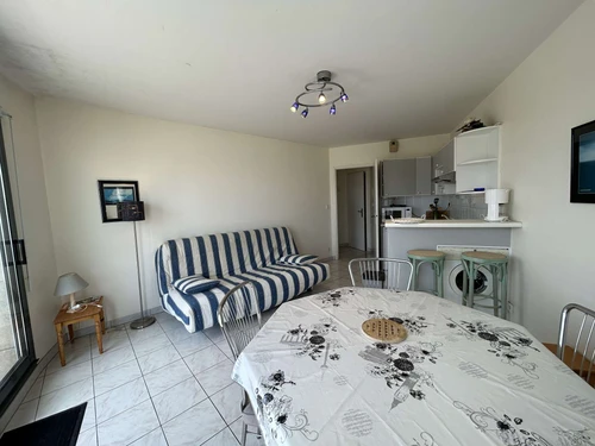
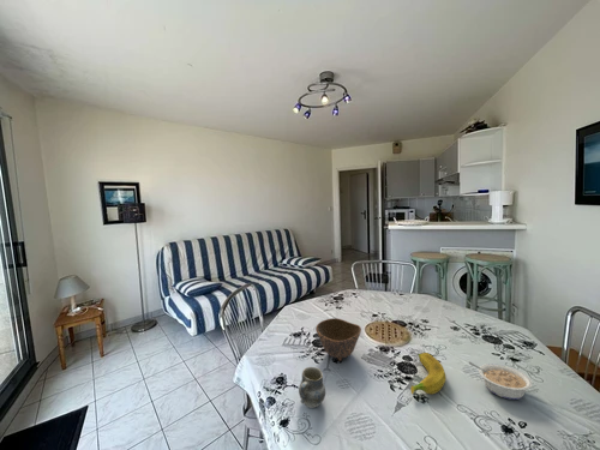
+ legume (502, 380)
+ cup (310, 389)
+ banana (427, 370)
+ bowl (338, 341)
